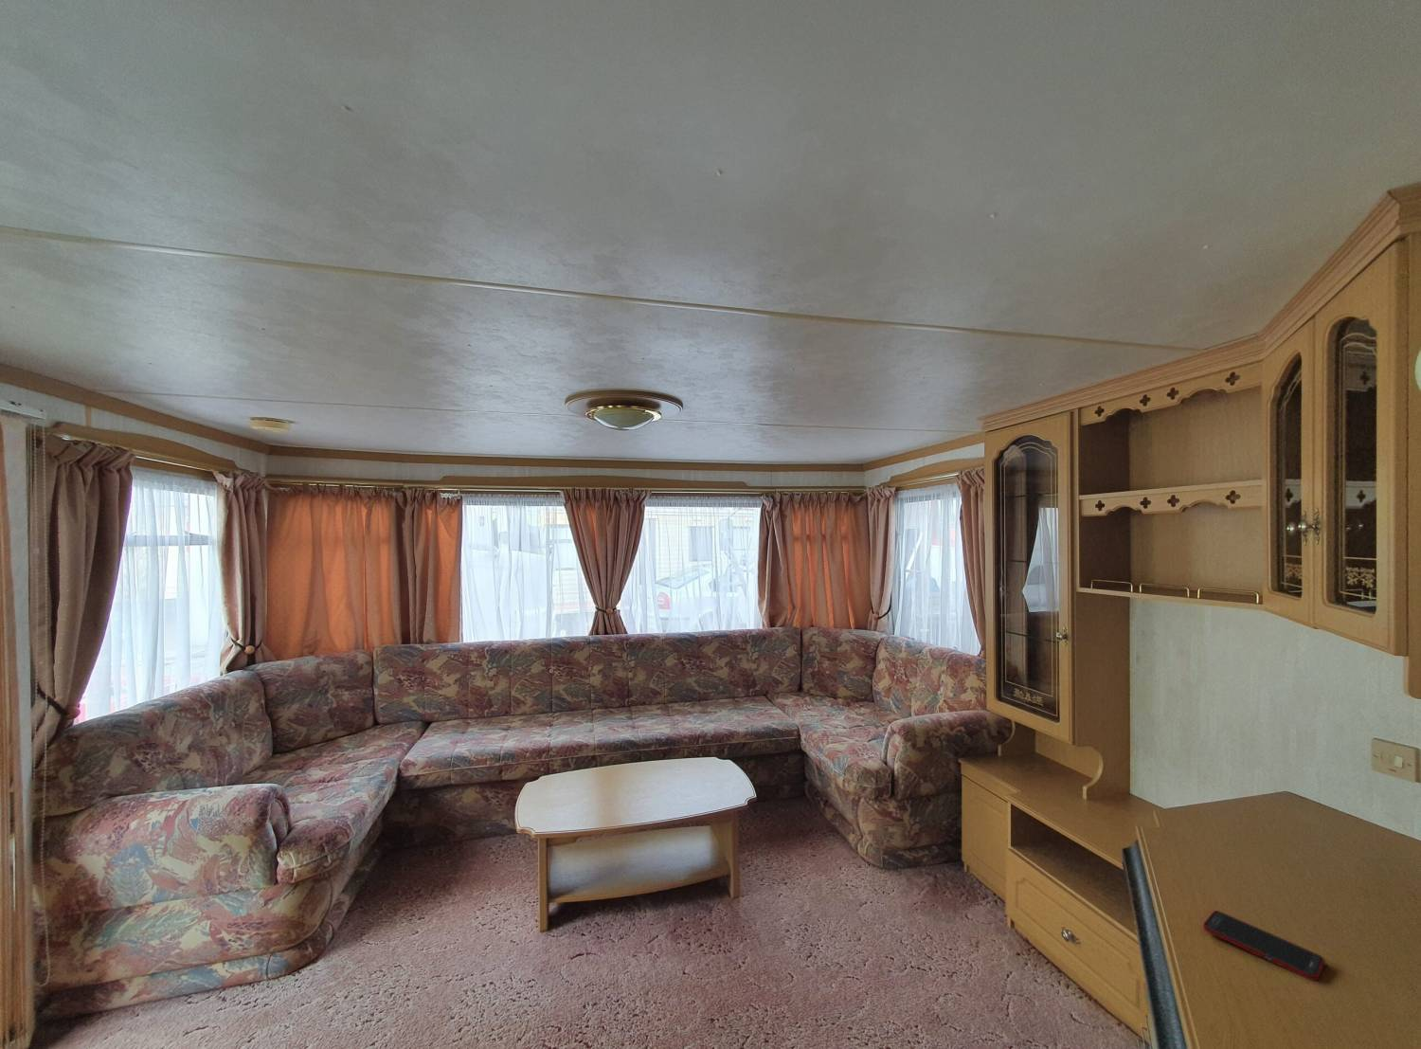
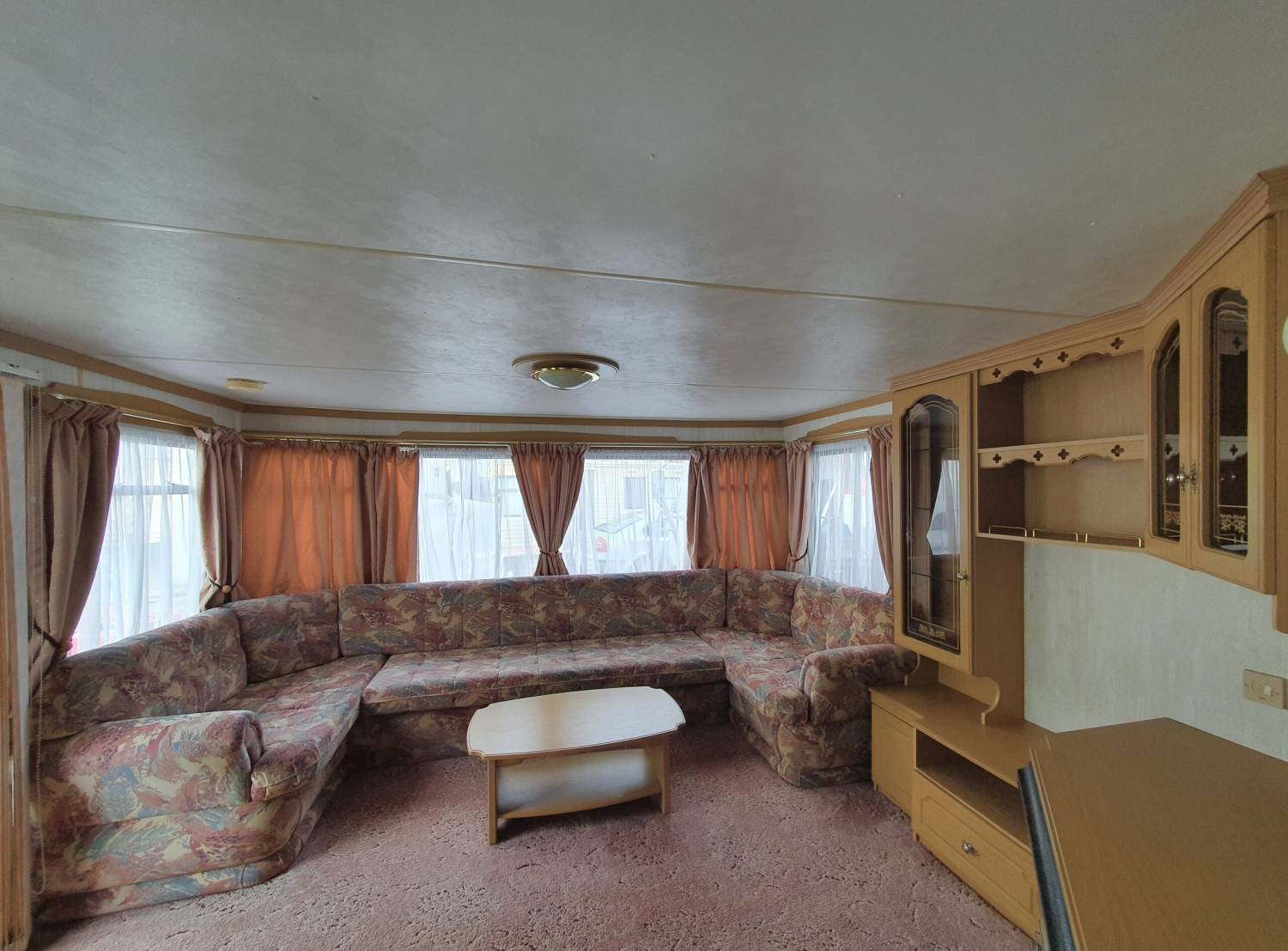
- cell phone (1261, 943)
